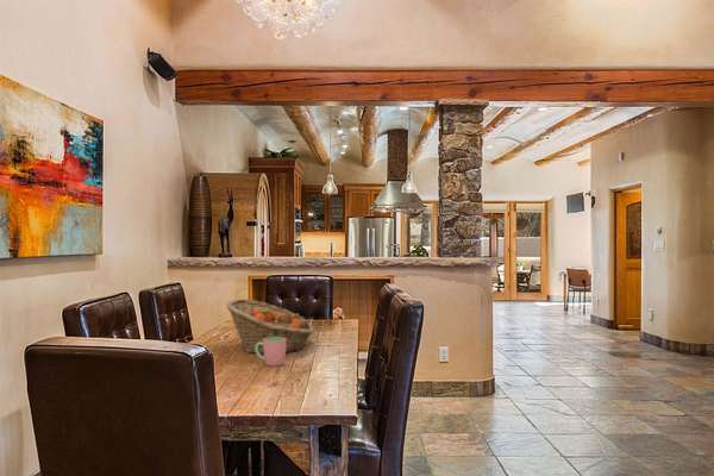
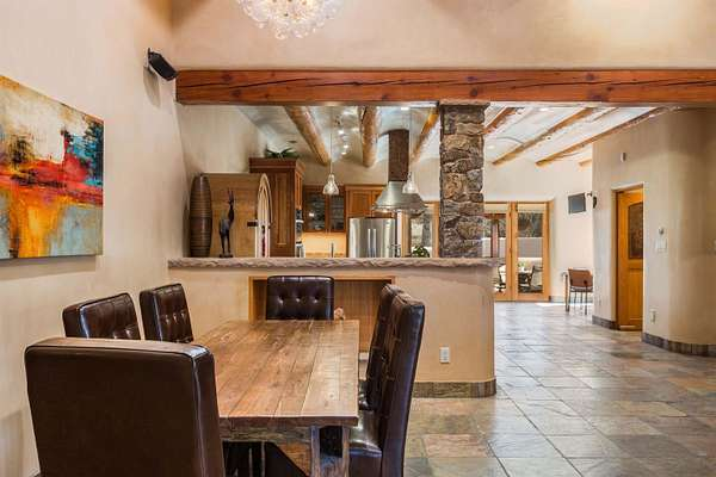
- fruit basket (270, 324)
- cup (270, 351)
